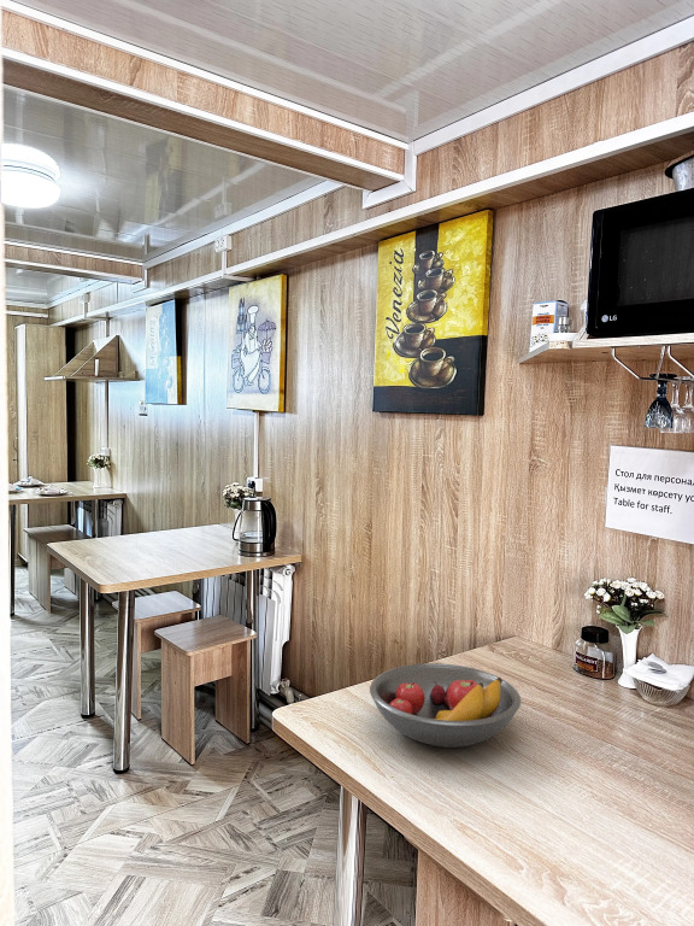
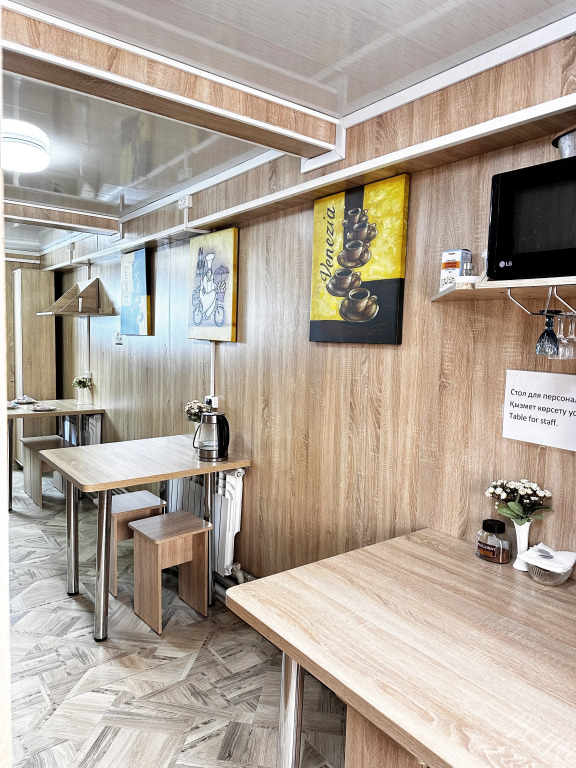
- fruit bowl (443, 704)
